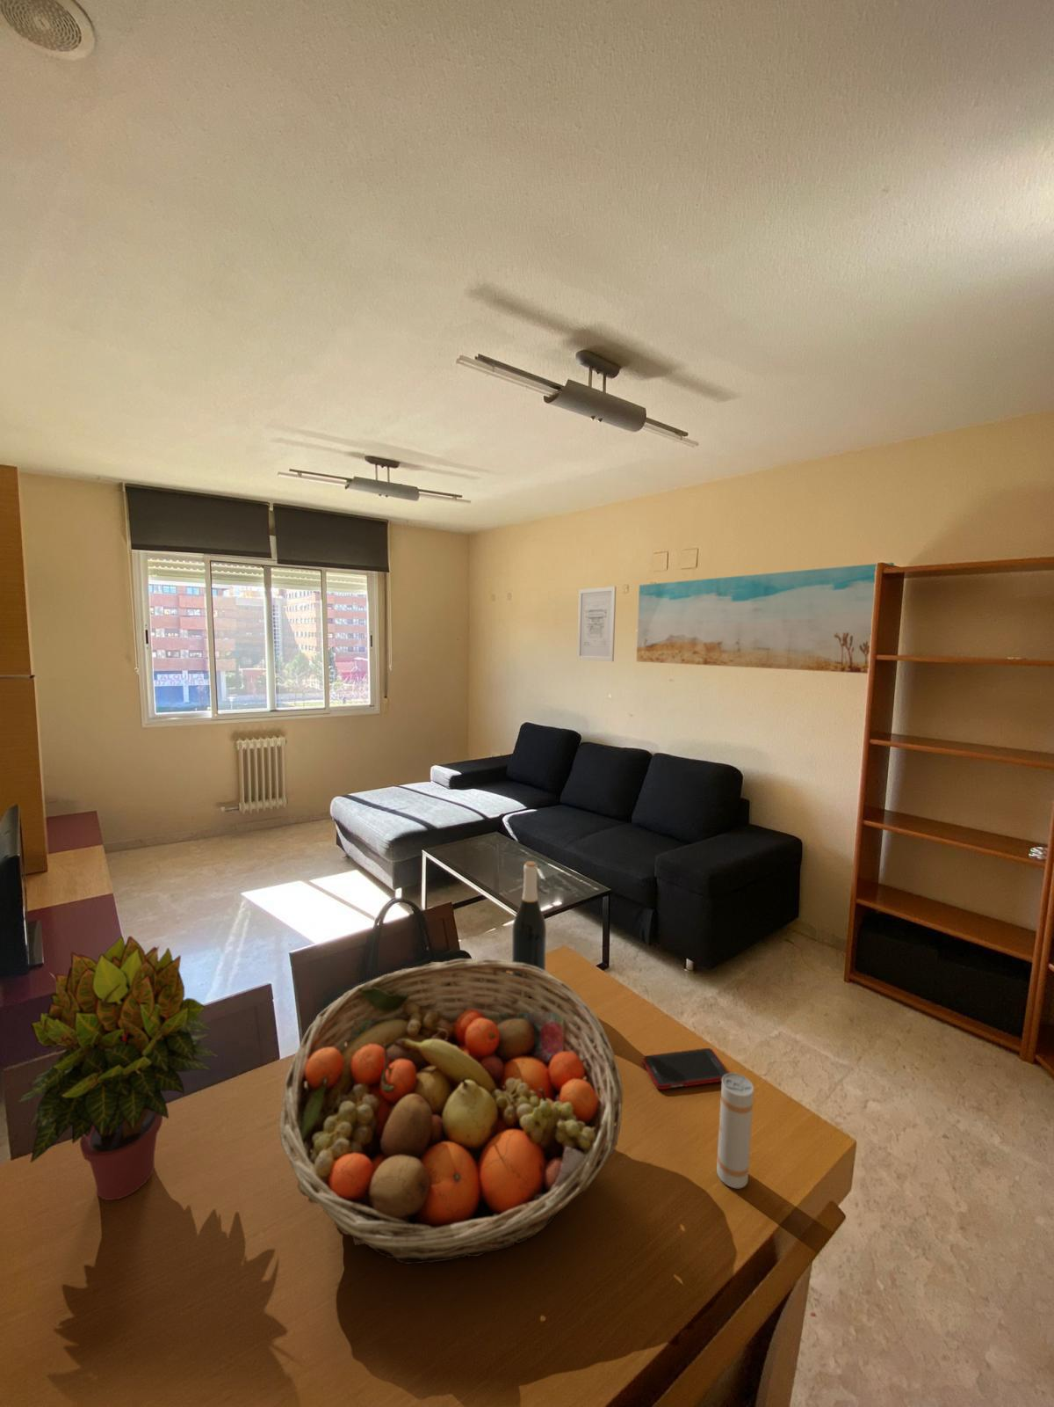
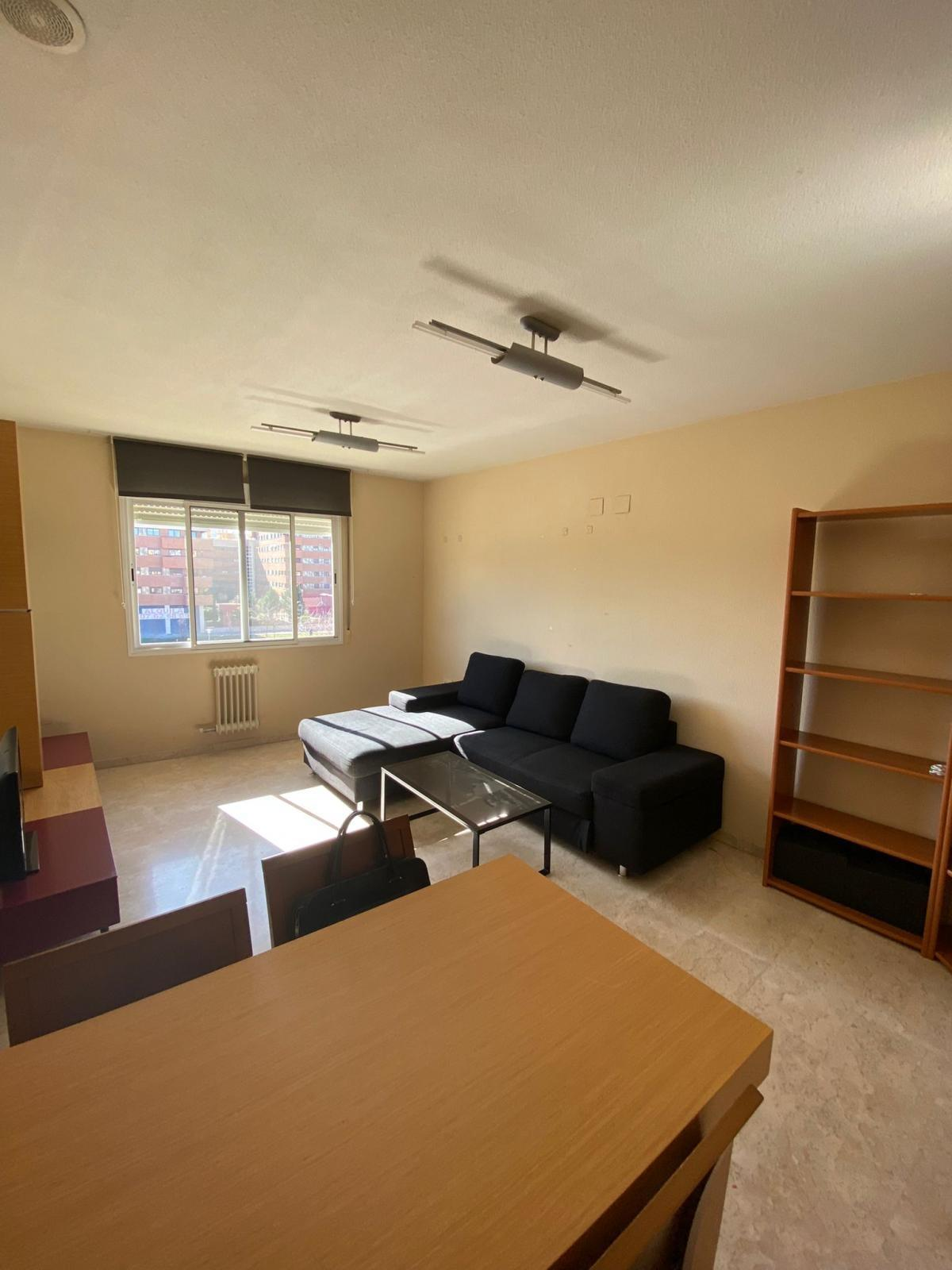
- beverage can (734, 1129)
- wall art (742, 622)
- potted plant (125, 1064)
- fruit basket (456, 1092)
- wall art (596, 625)
- wine bottle (529, 926)
- cell phone (685, 1068)
